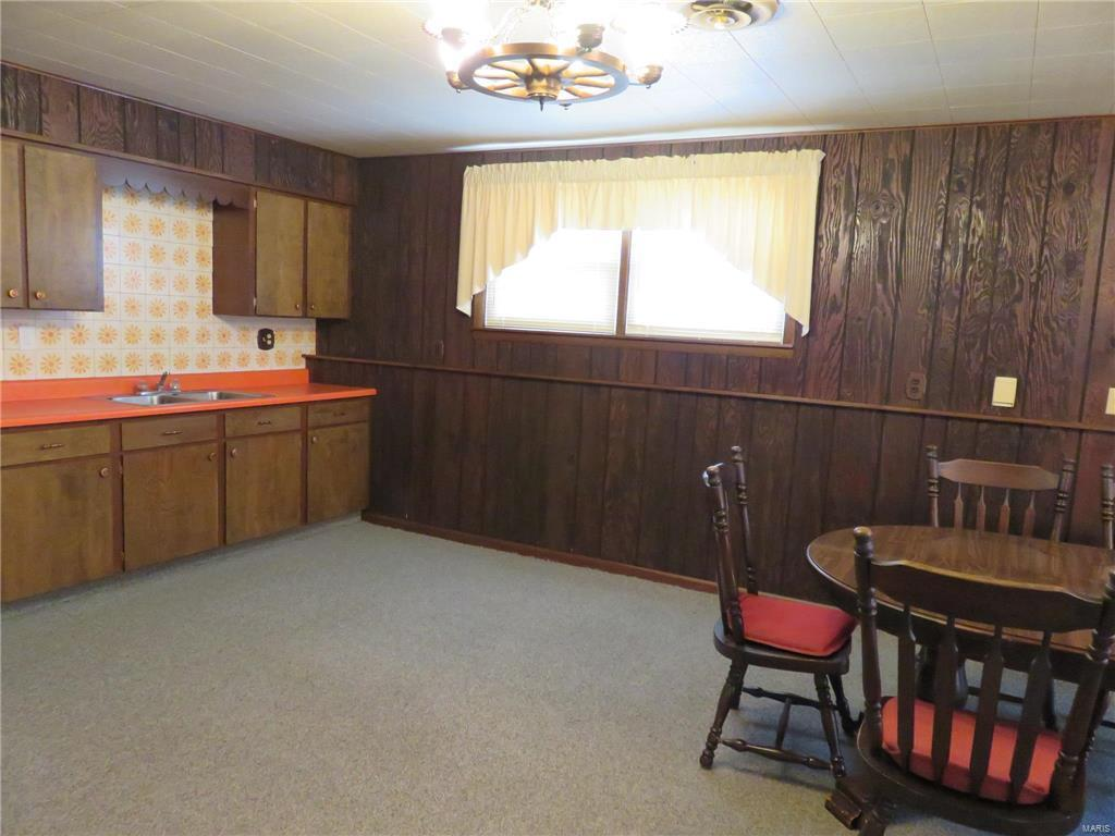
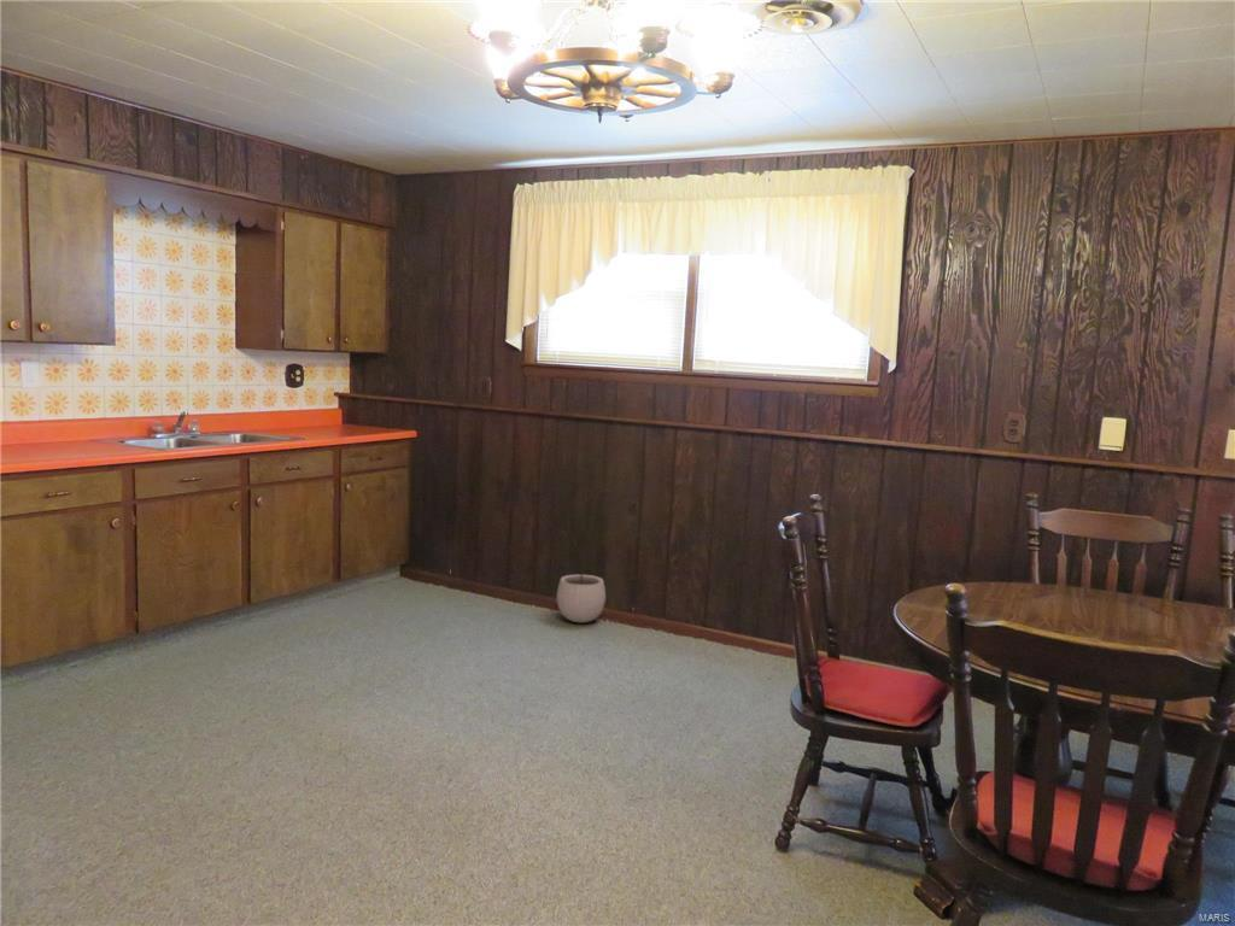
+ plant pot (581, 591)
